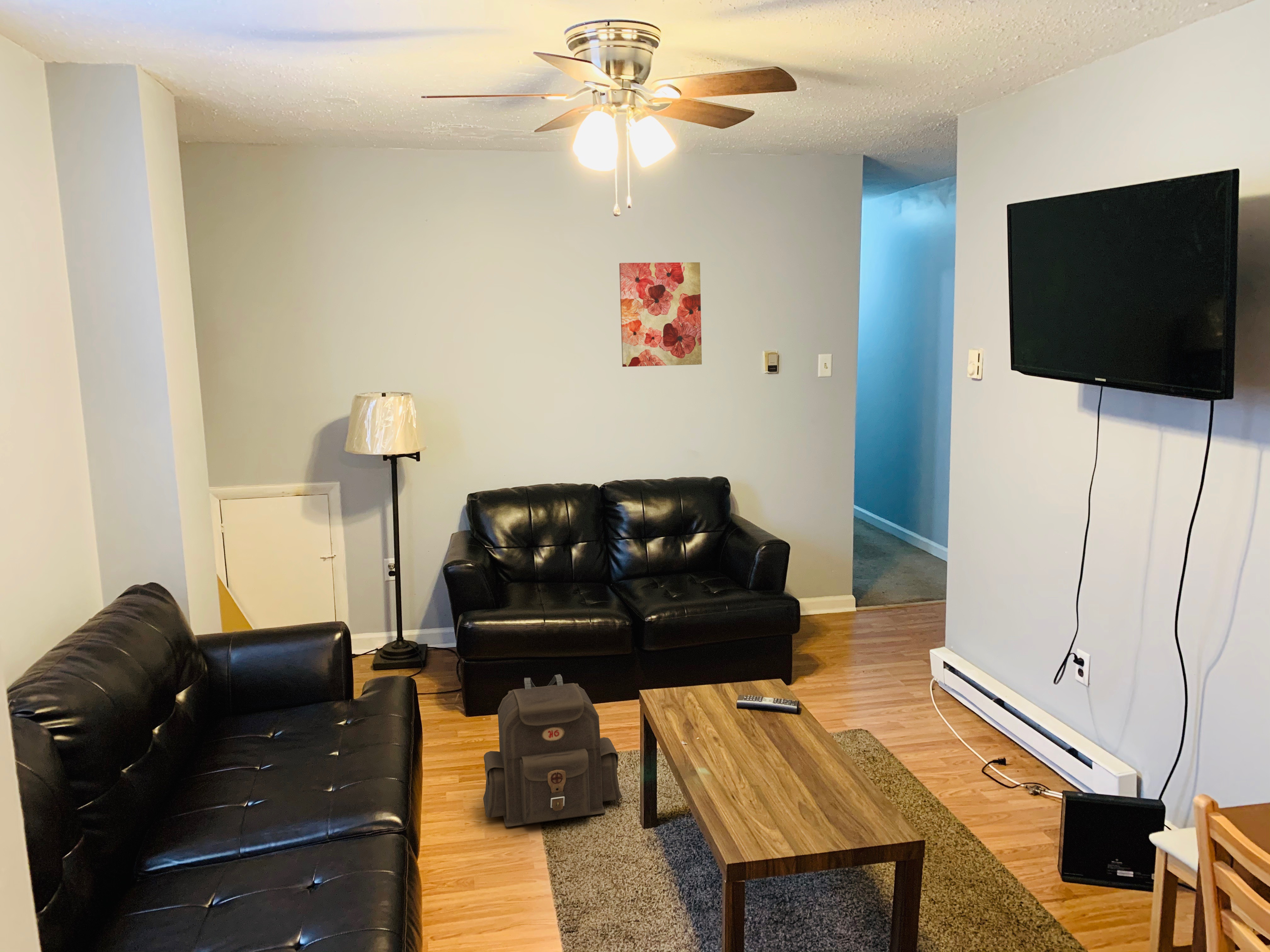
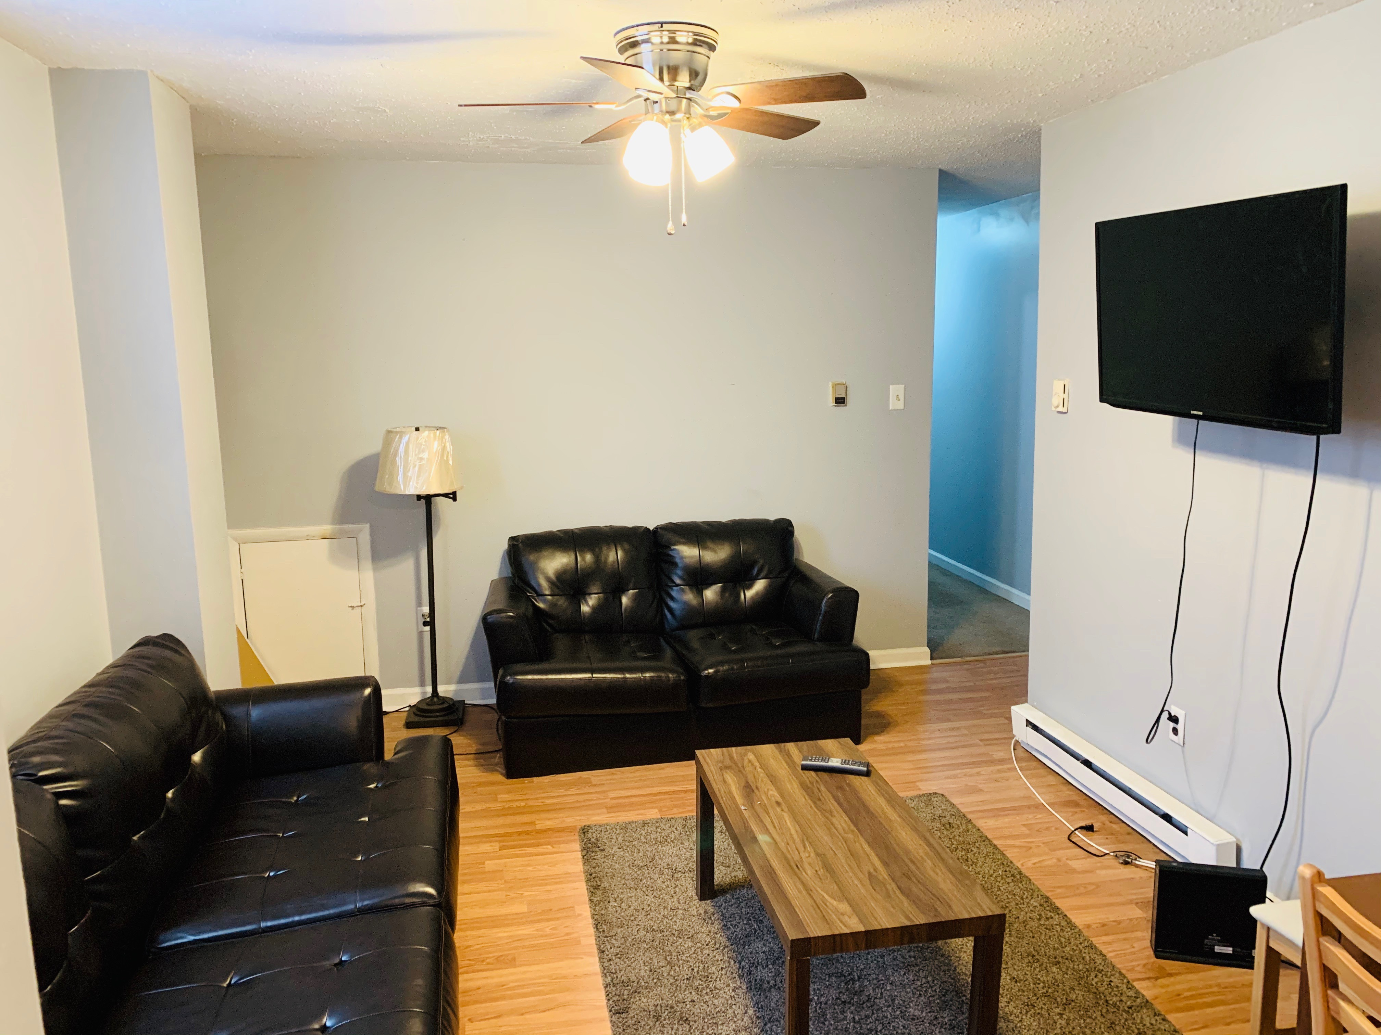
- wall art (661, 314)
- backpack (550, 746)
